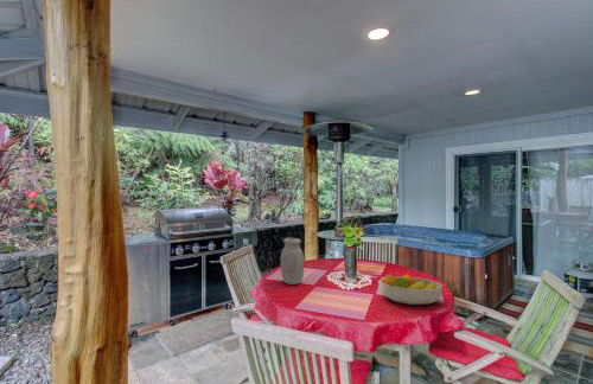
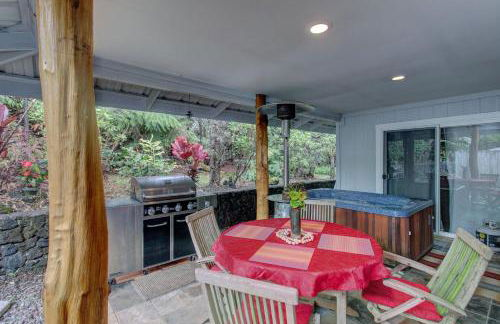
- fruit bowl (409, 287)
- jar (292, 260)
